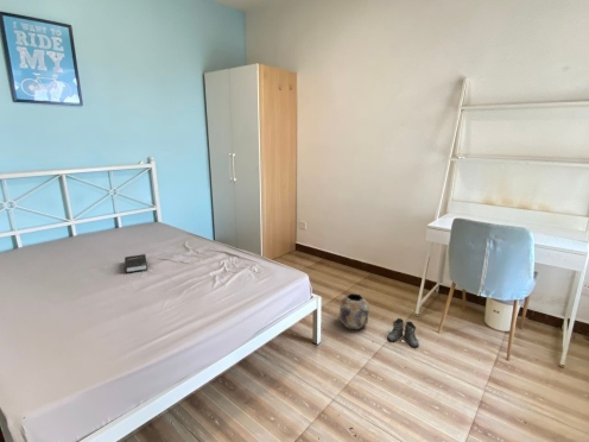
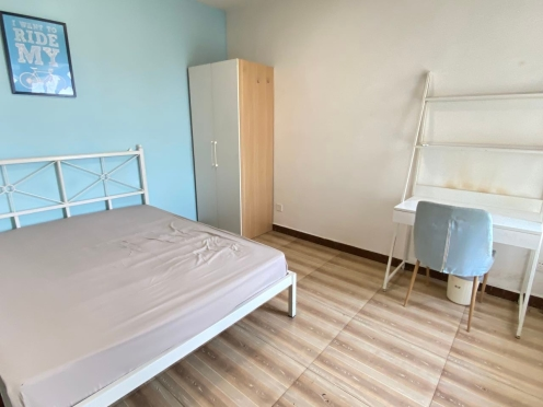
- hardback book (135, 263)
- boots (403, 330)
- planter (354, 310)
